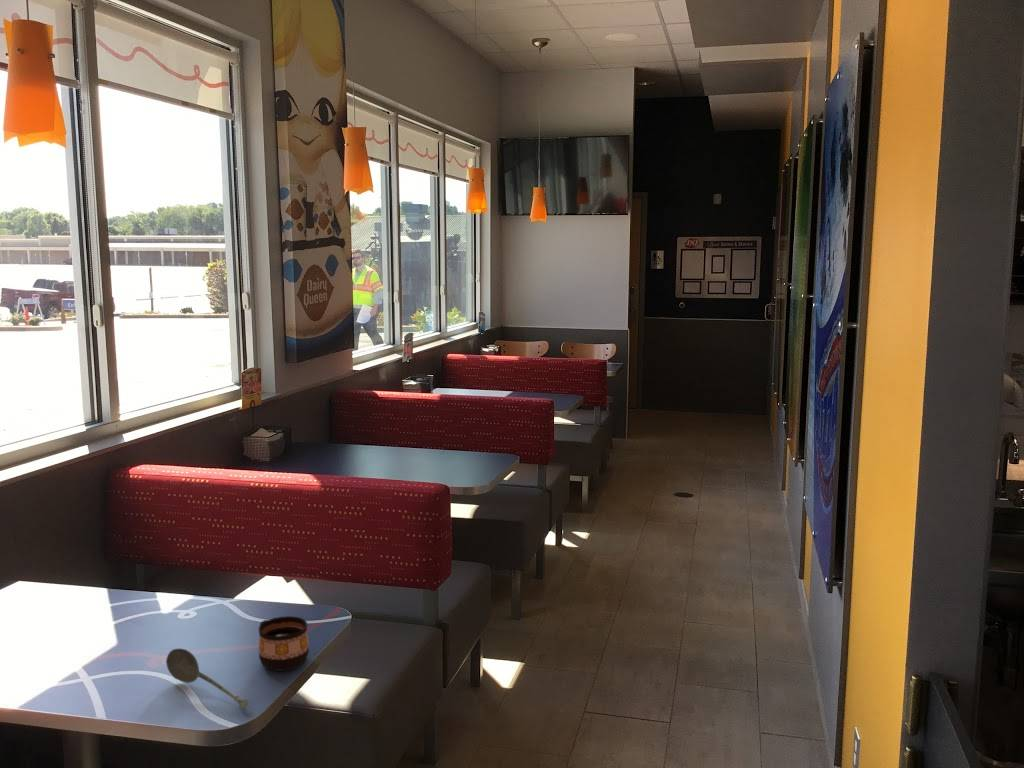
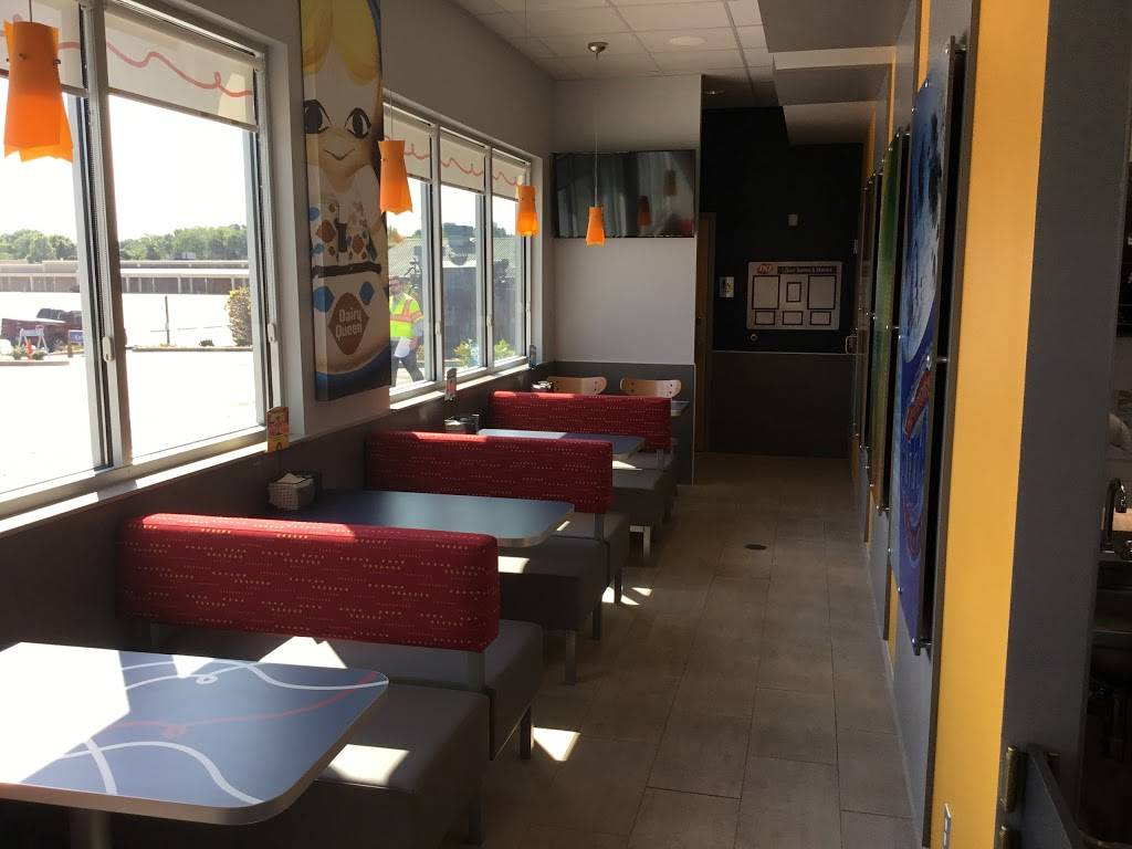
- cup (283, 642)
- soupspoon (207, 676)
